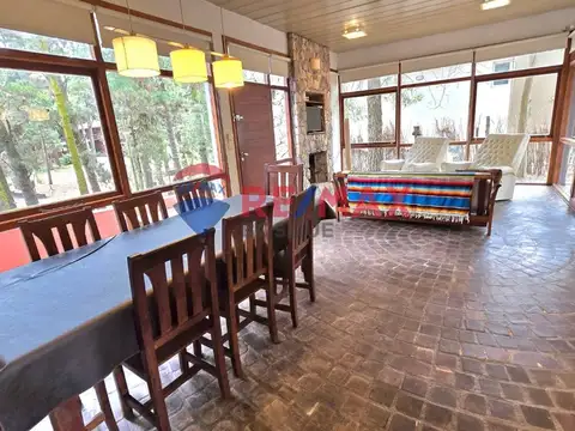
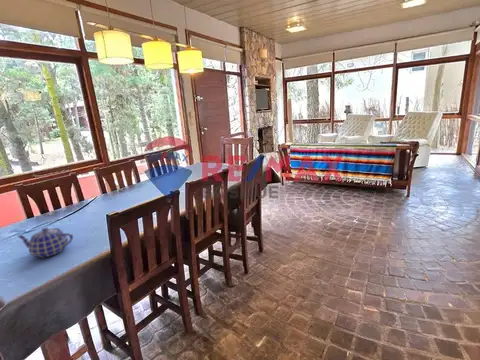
+ teapot (46, 240)
